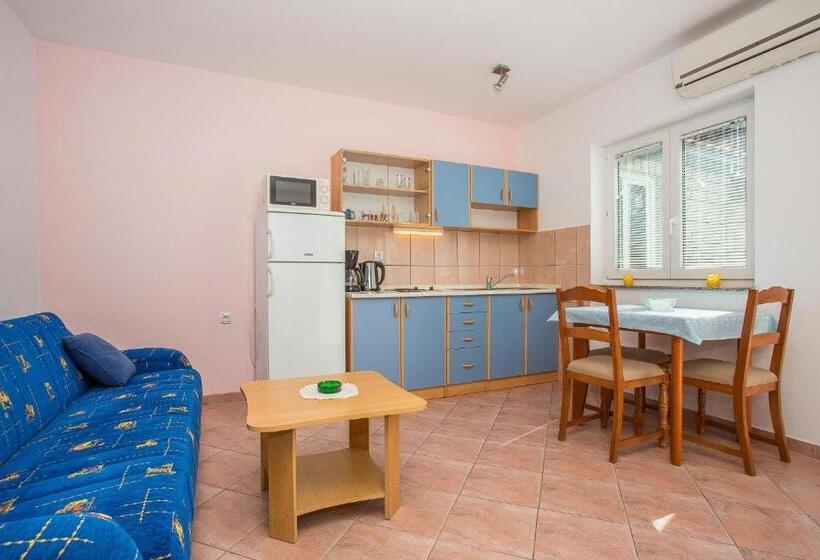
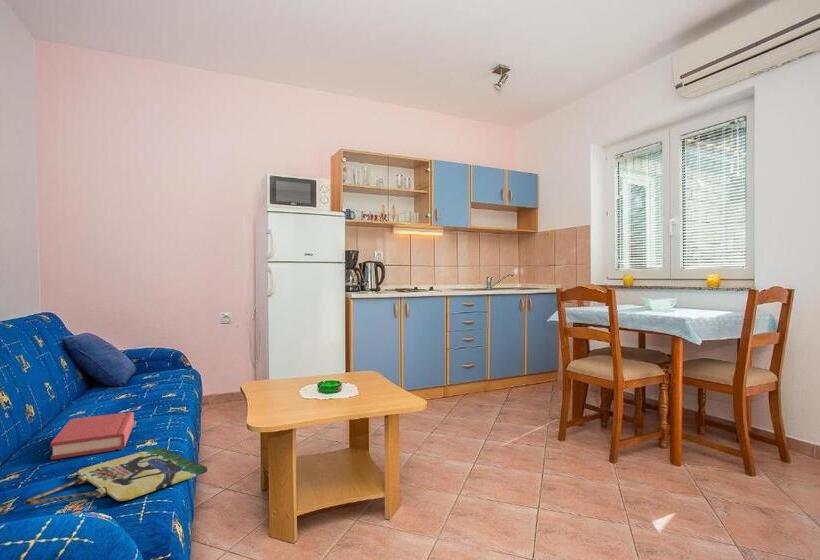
+ hardback book (96, 433)
+ home sign (115, 478)
